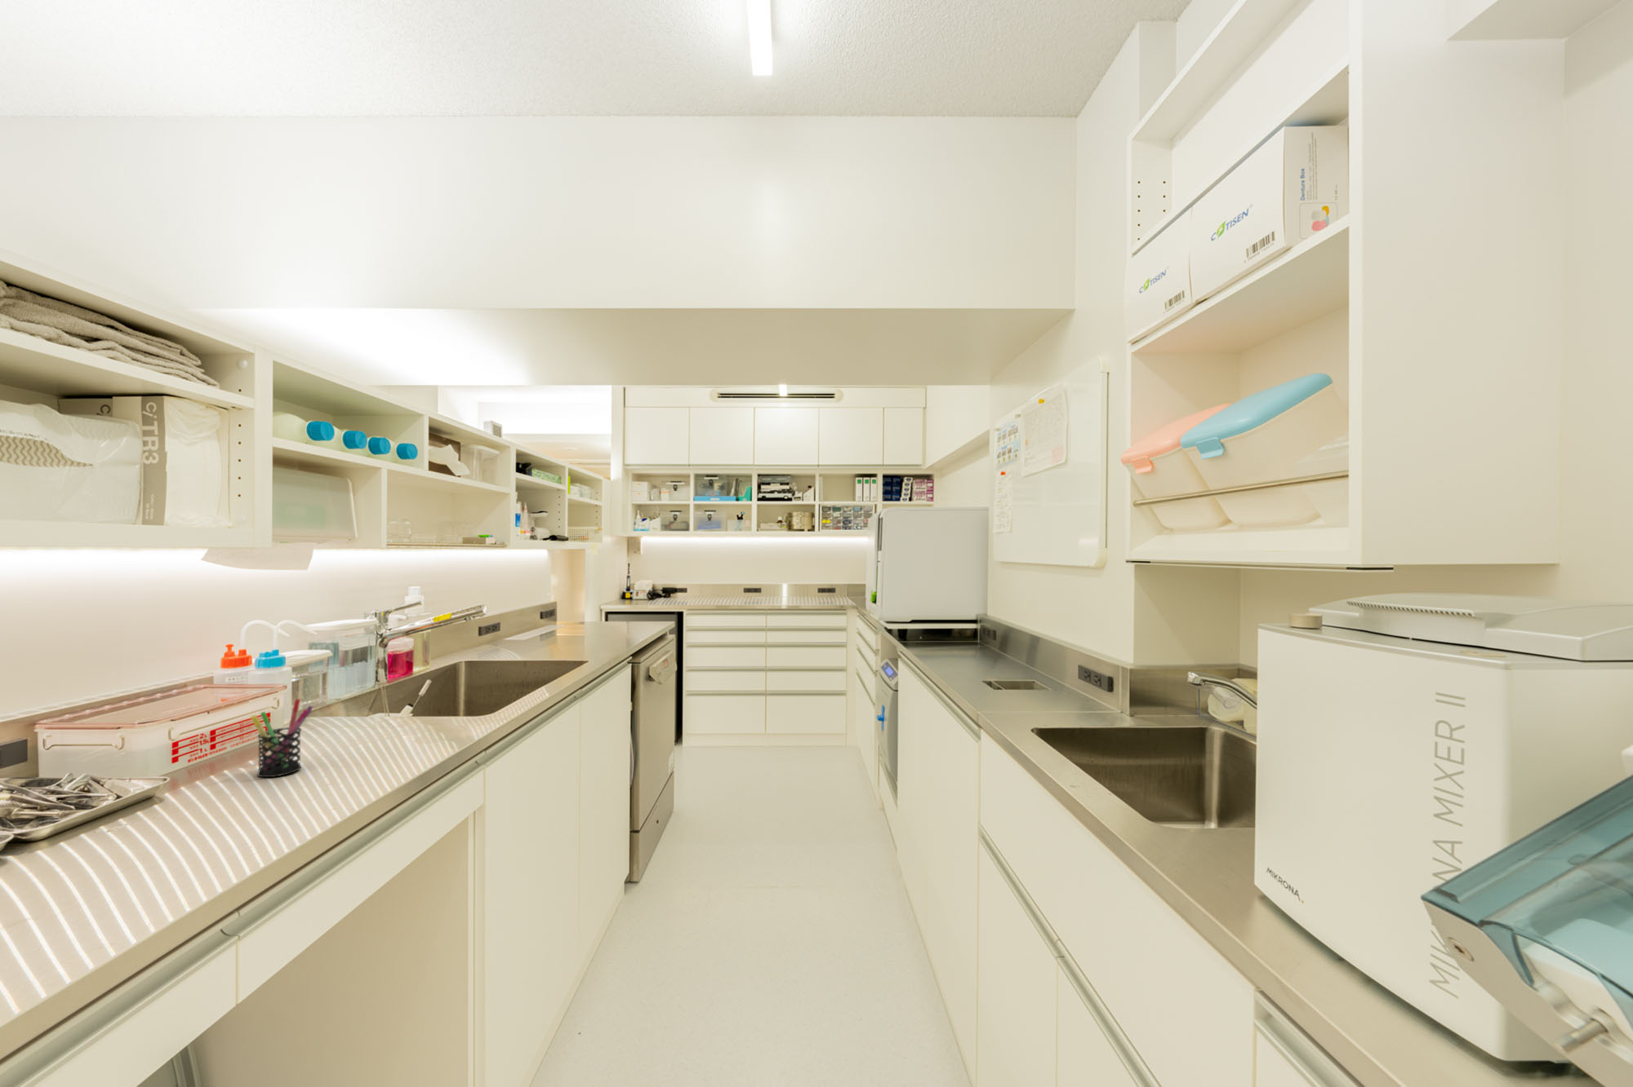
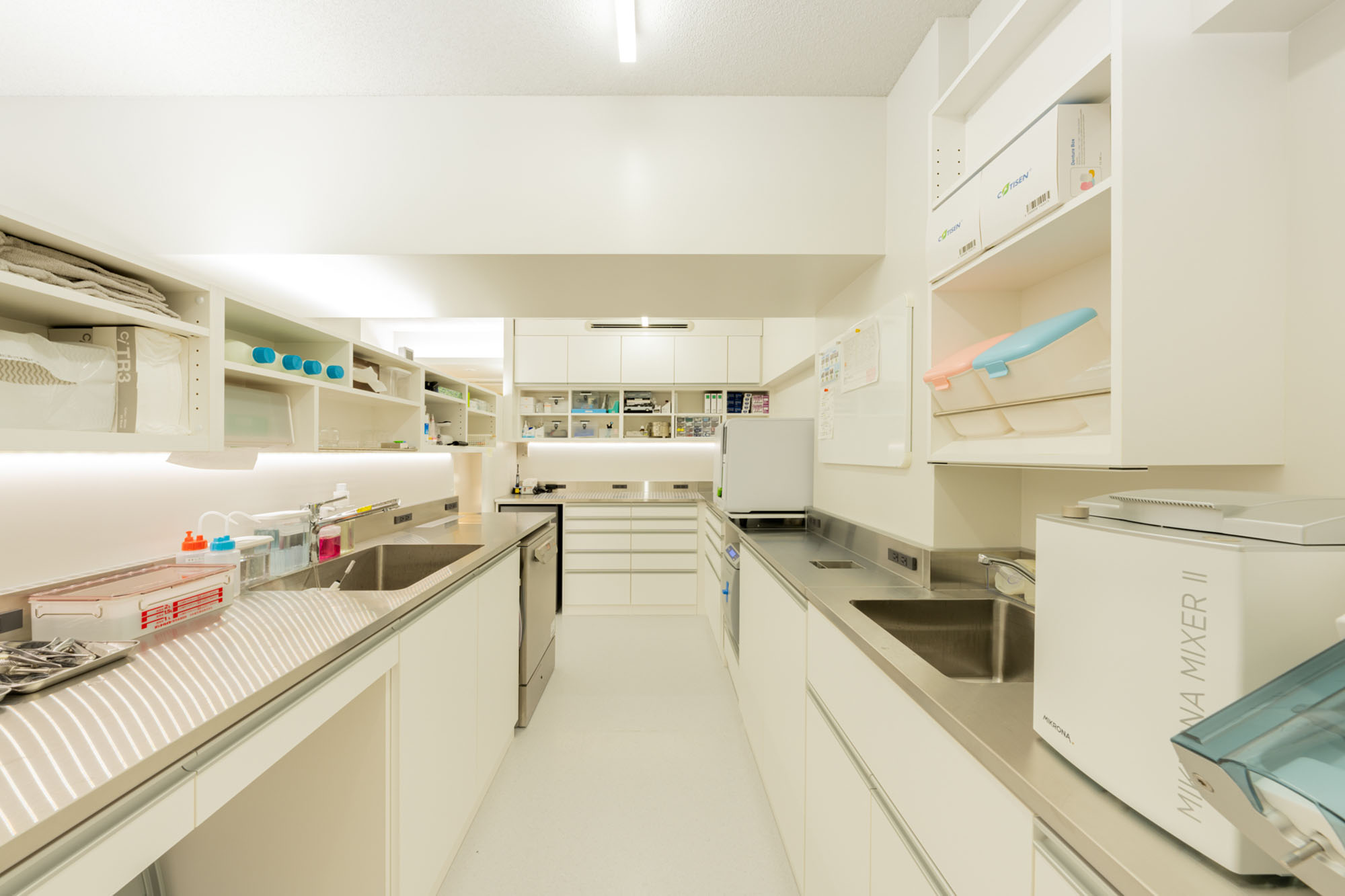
- pen holder (278, 736)
